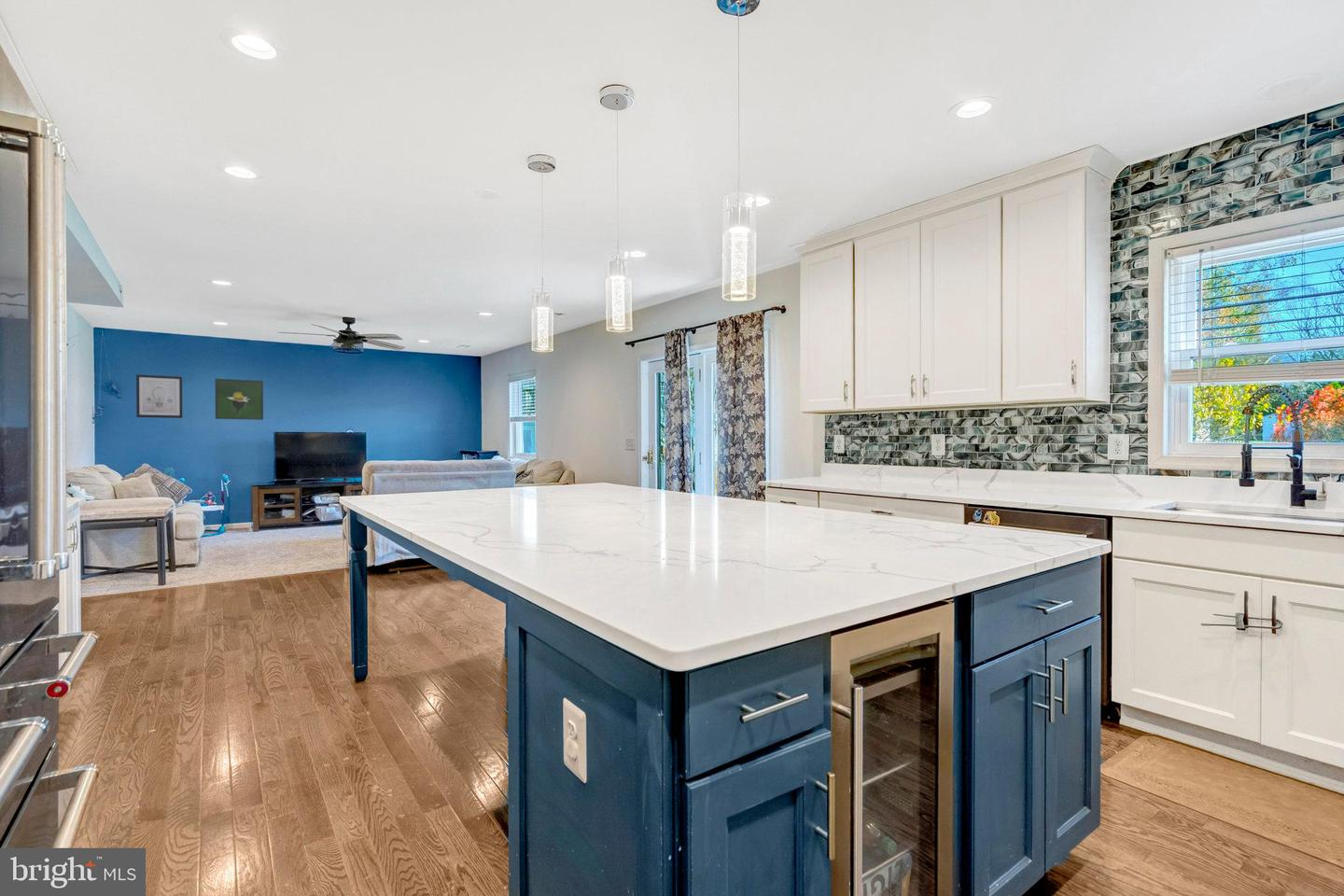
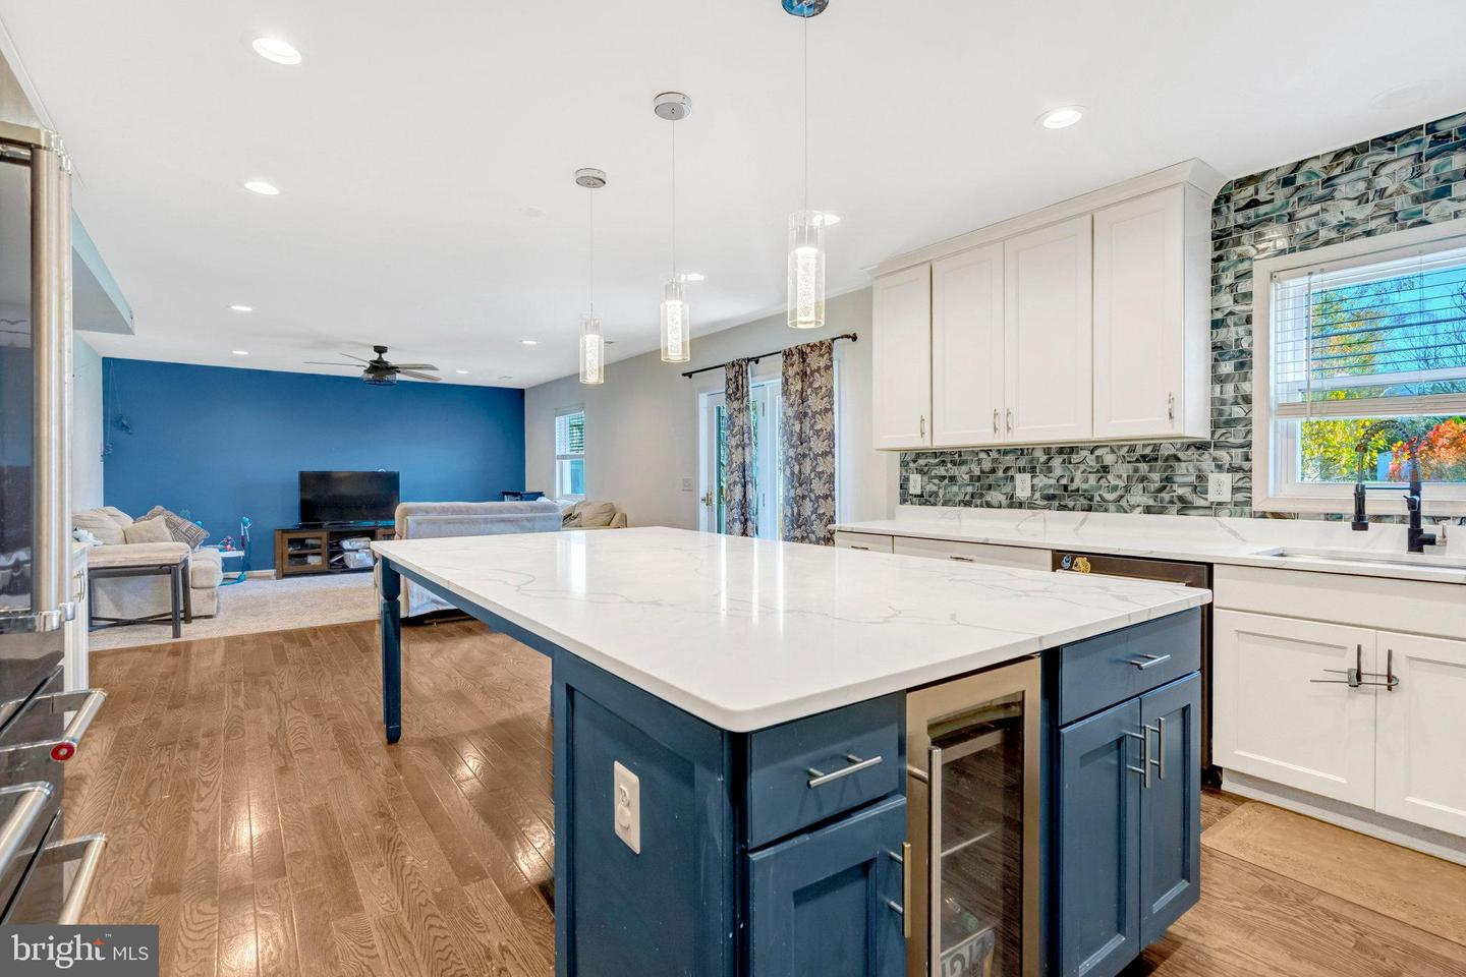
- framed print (239, 399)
- wall art (160, 397)
